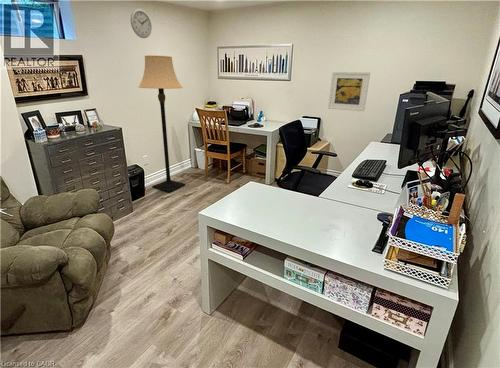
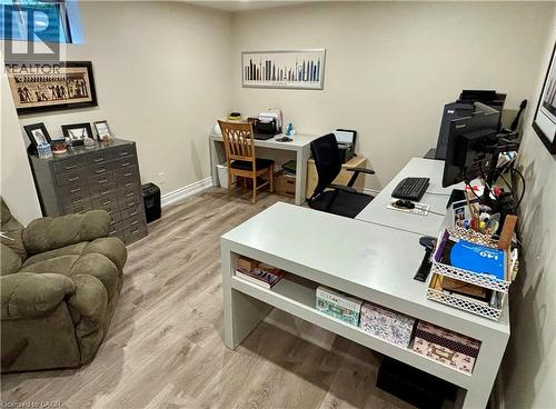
- lamp (164, 126)
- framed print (348, 91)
- wall clock (141, 23)
